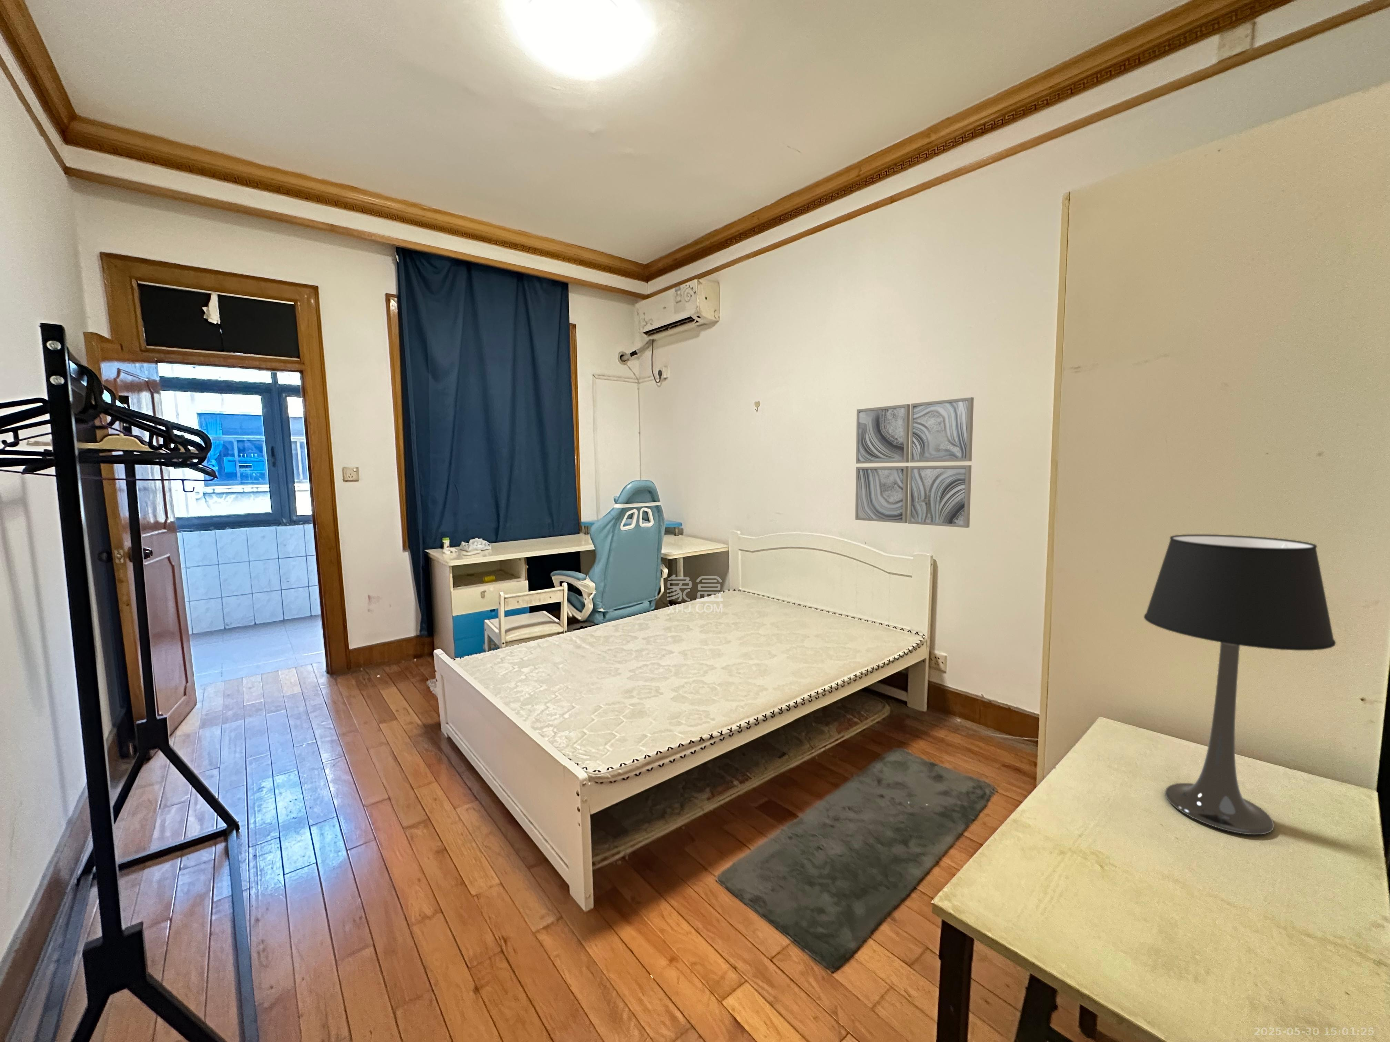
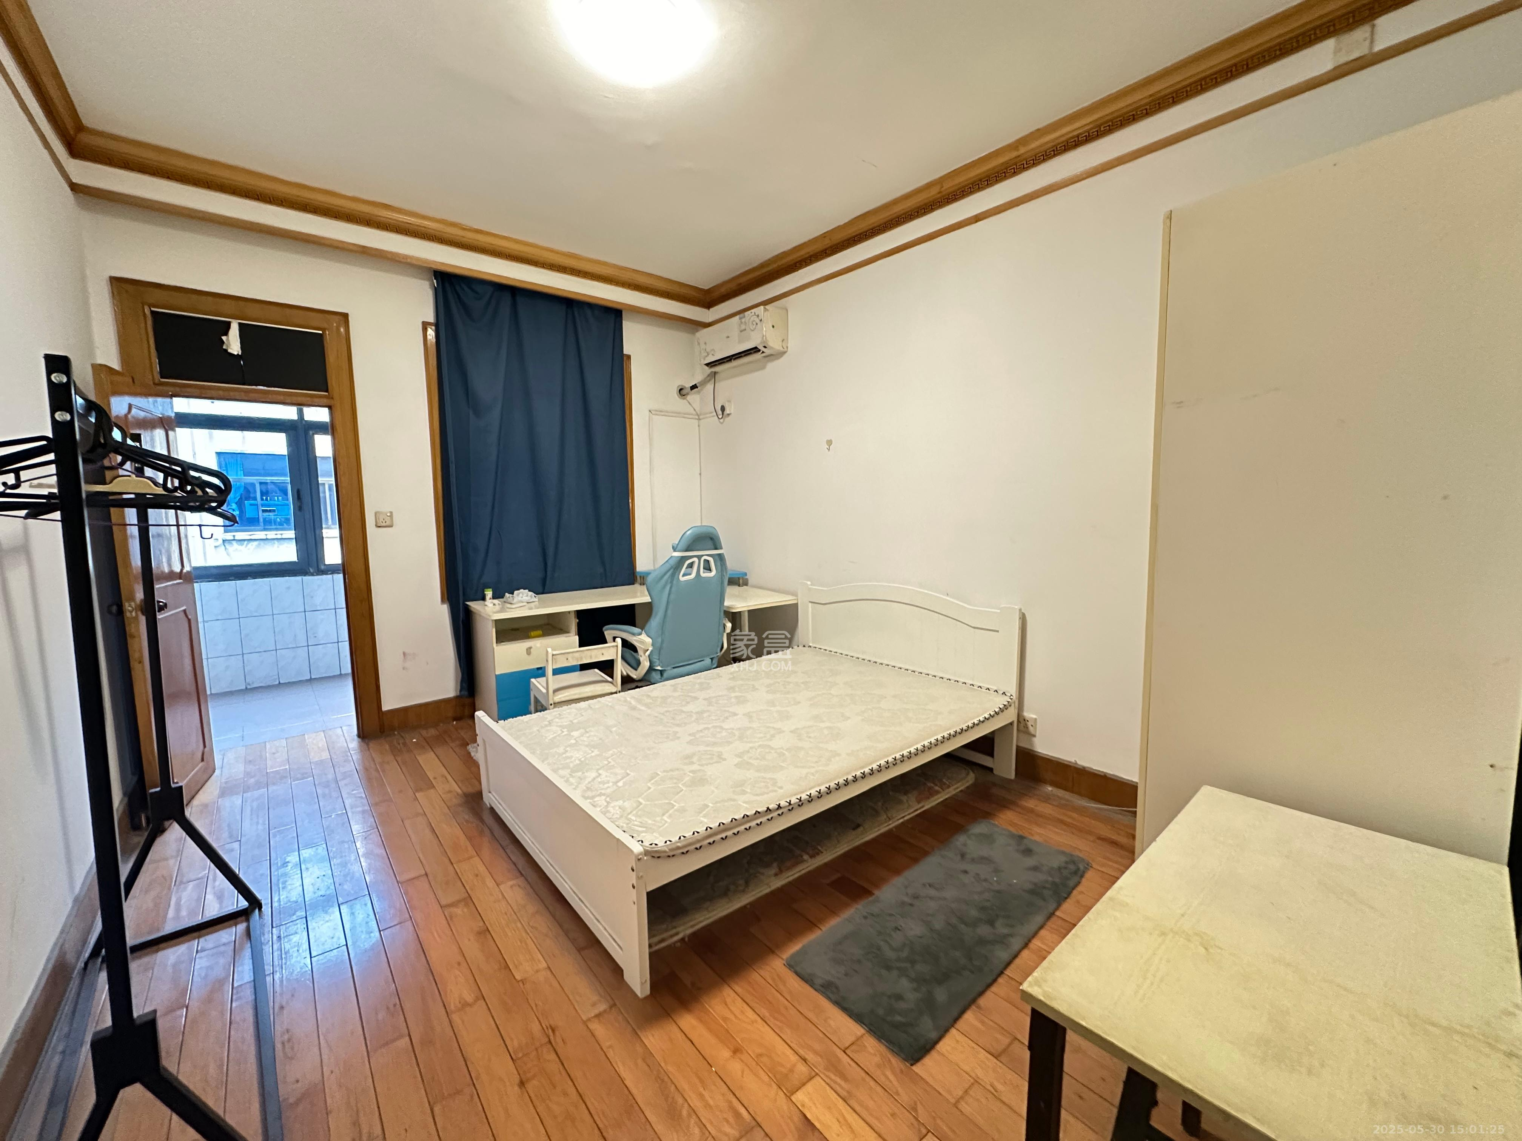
- table lamp (1227, 679)
- wall art (908, 462)
